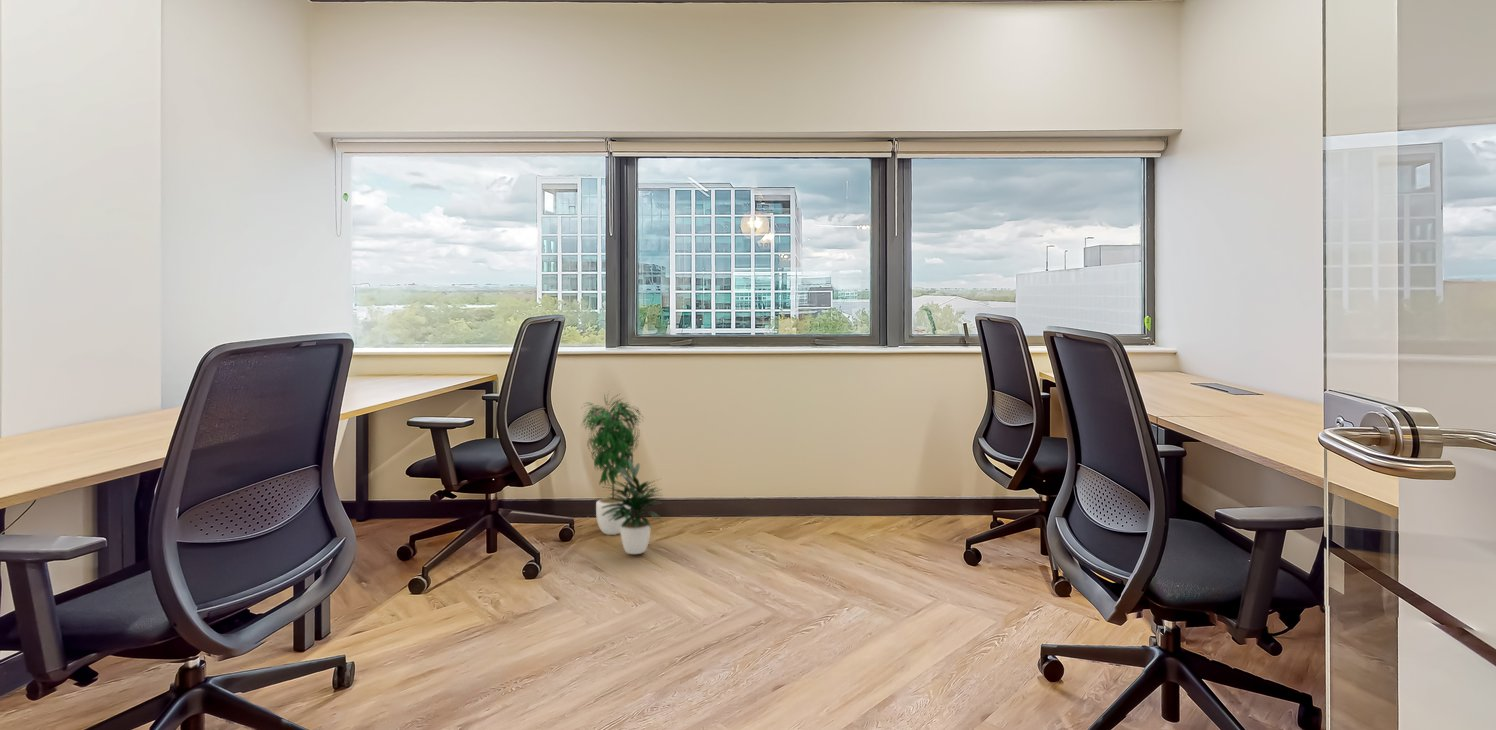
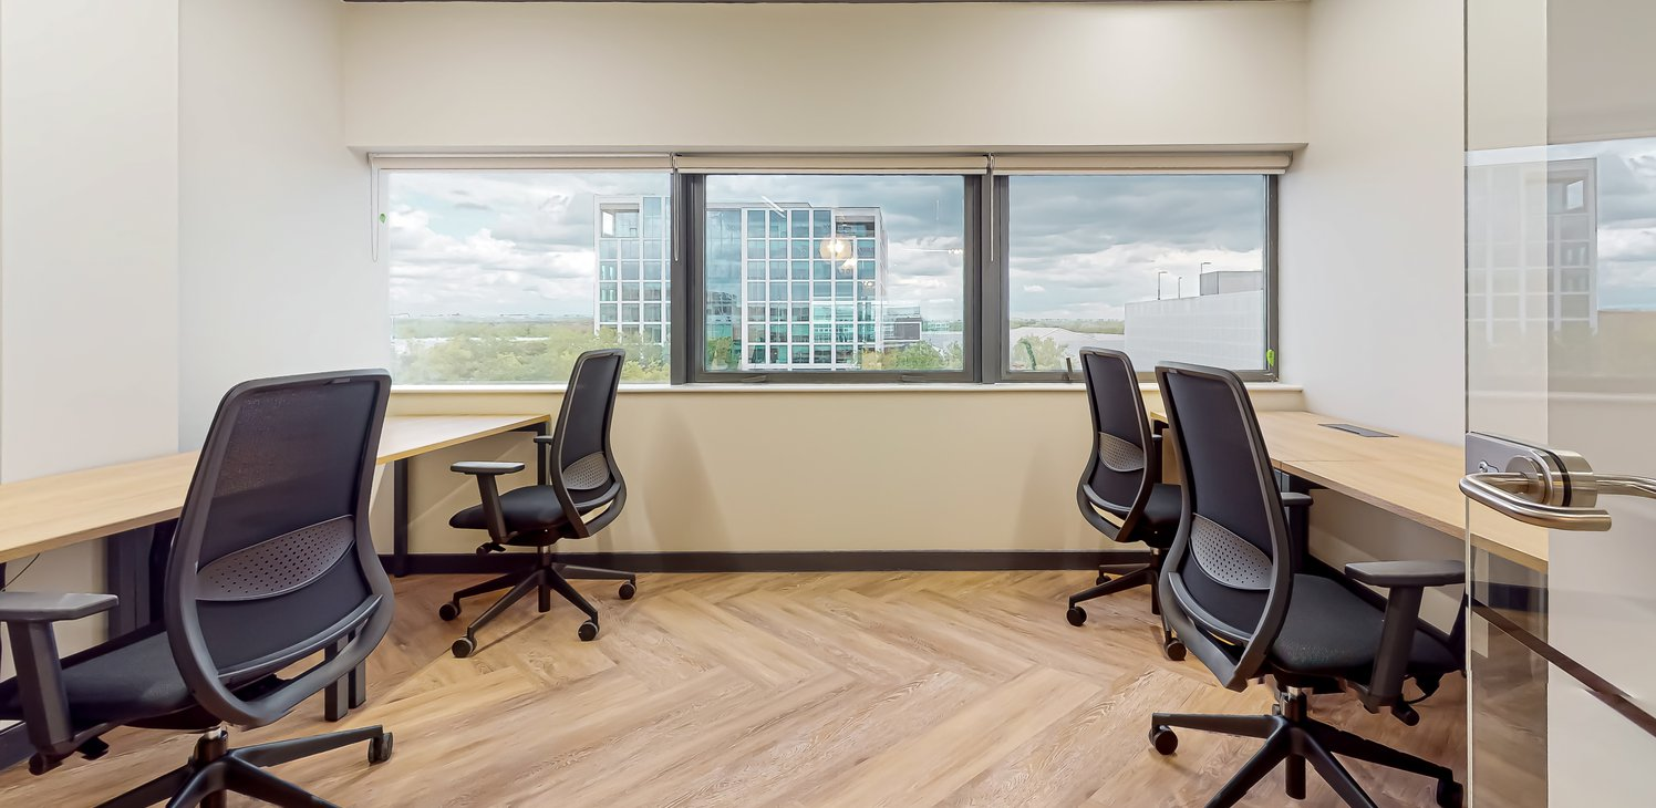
- potted plant (620, 466)
